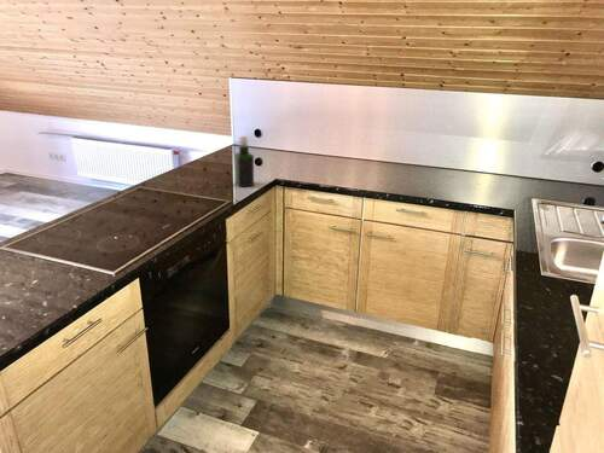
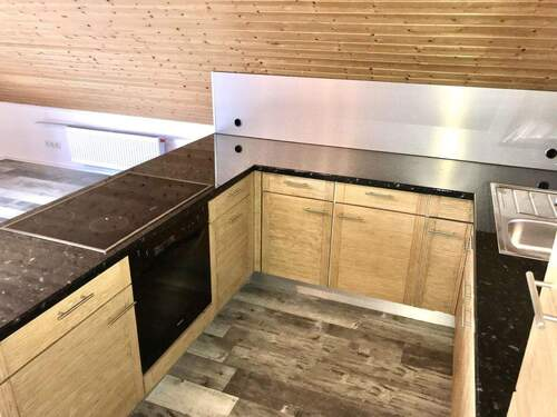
- spray bottle (244, 161)
